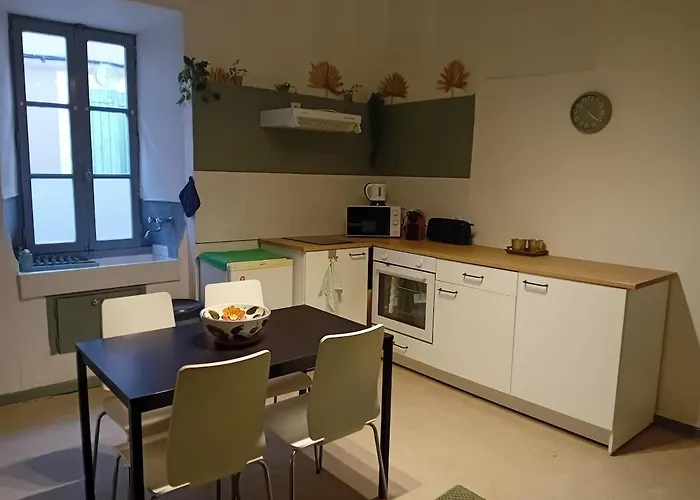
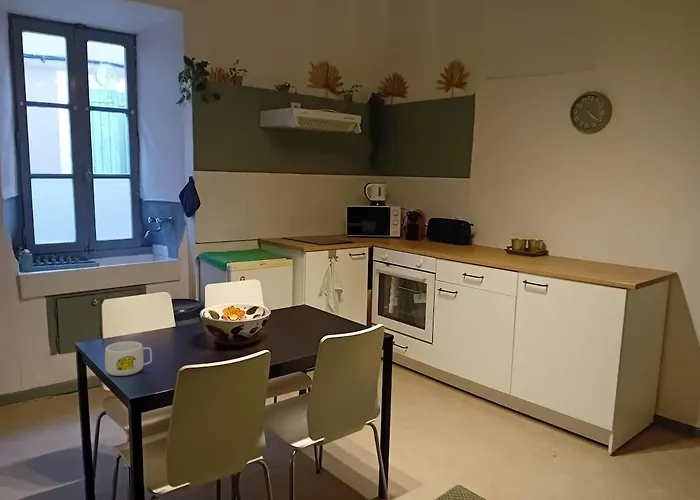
+ mug (125, 358)
